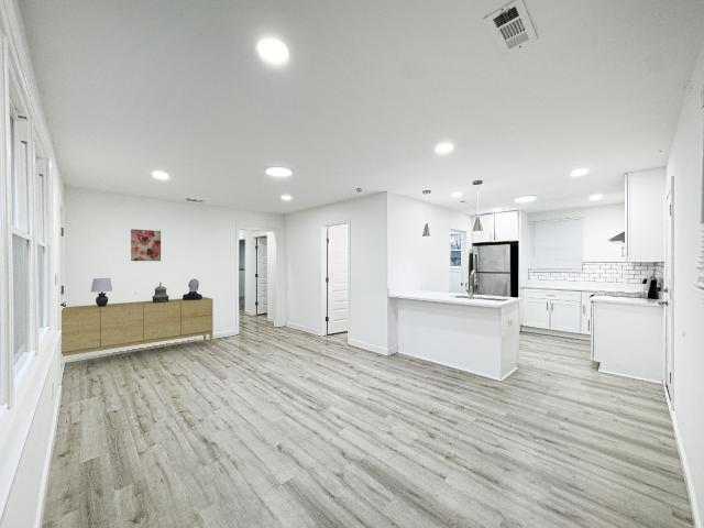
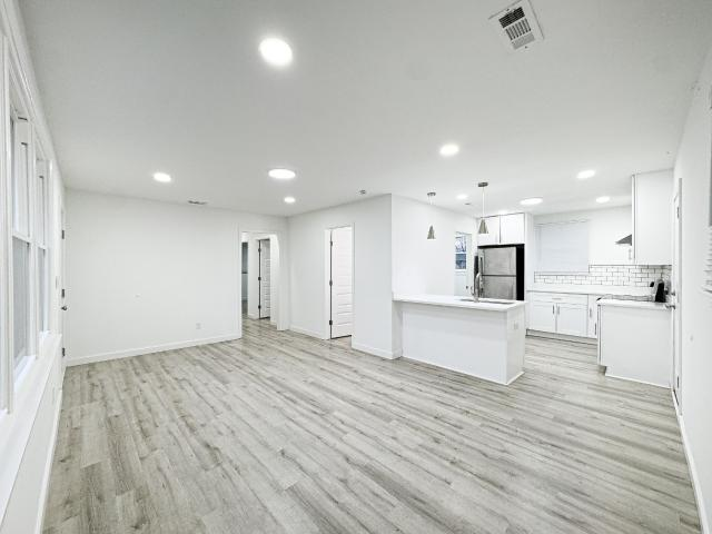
- sculpture bust (194, 288)
- sideboard (141, 328)
- decorative urn (161, 290)
- wall art (145, 245)
- lamp (101, 292)
